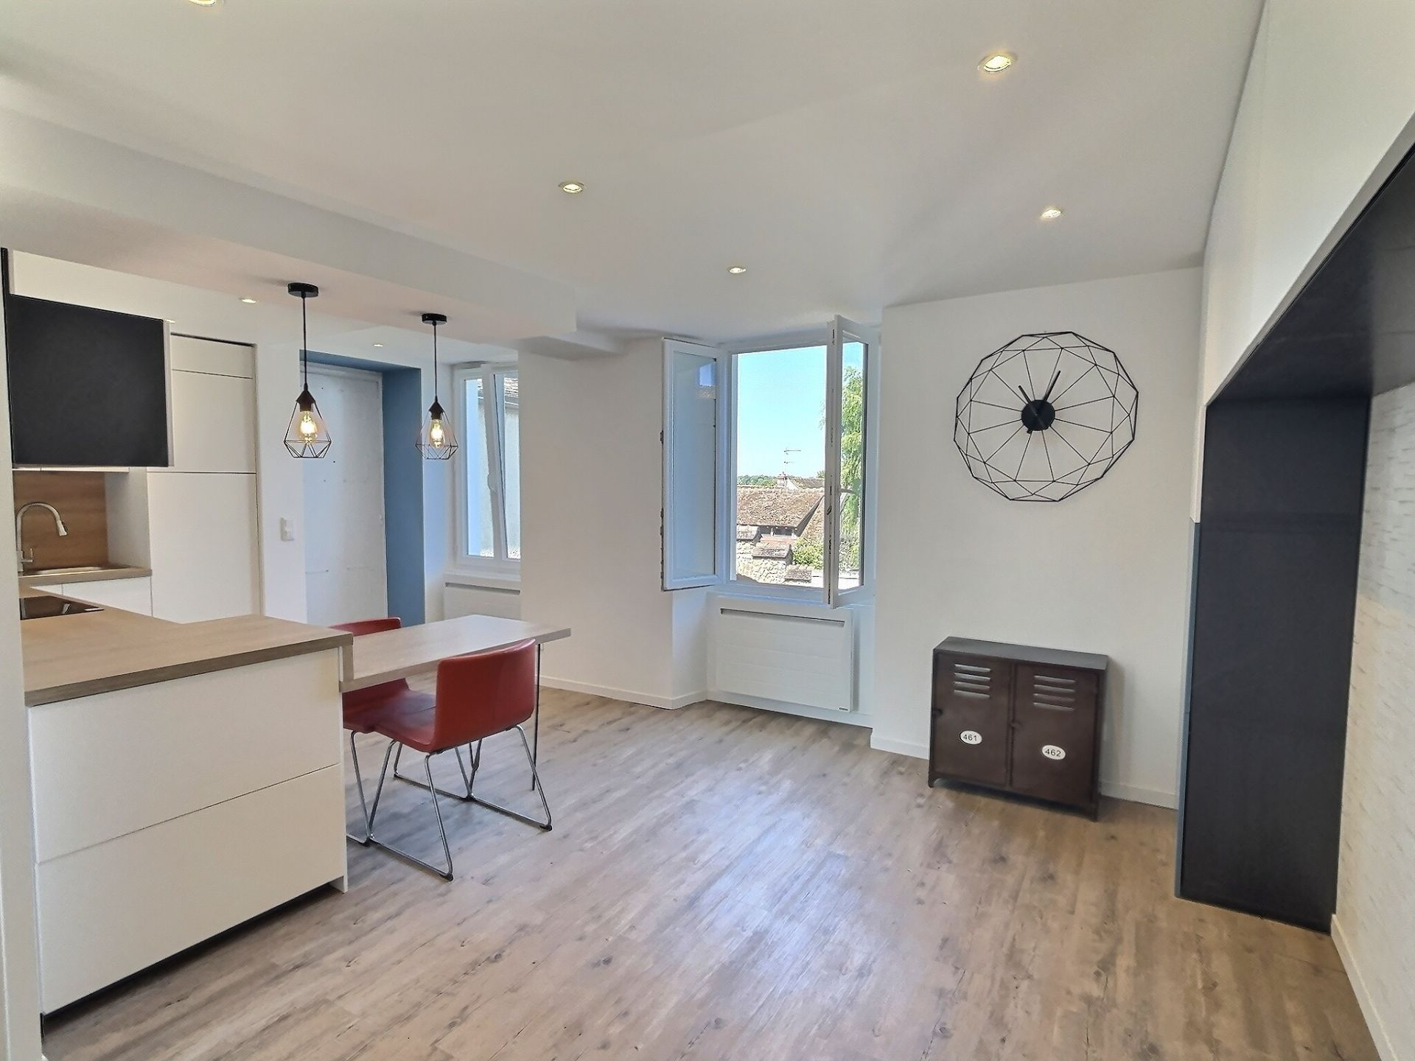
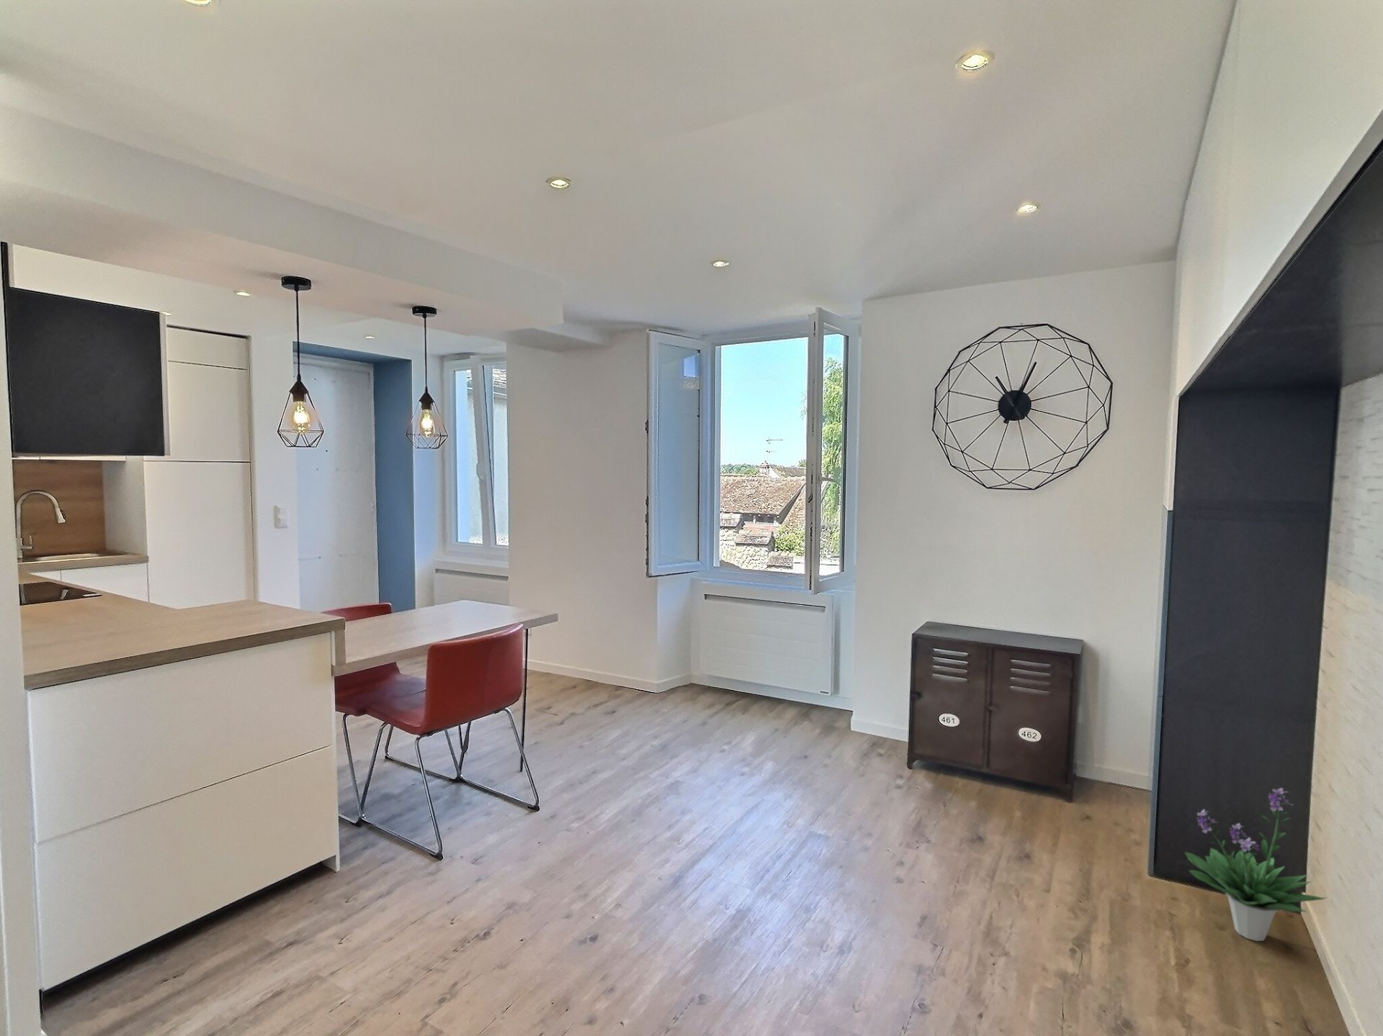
+ potted plant (1255, 859)
